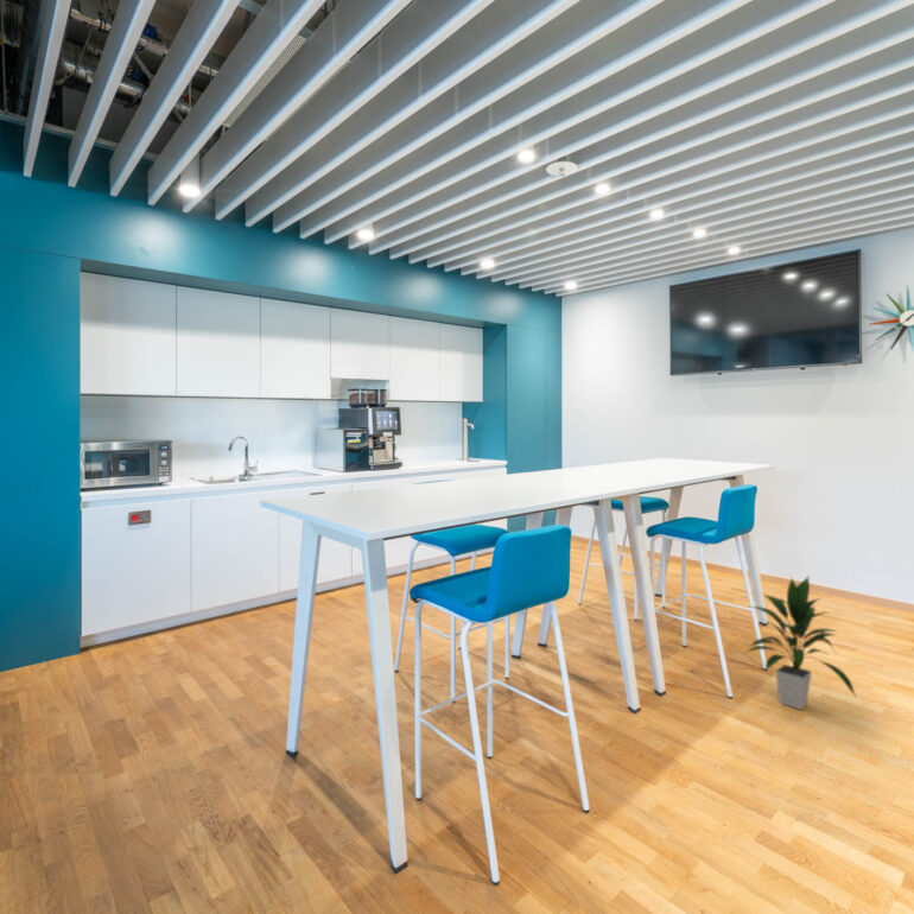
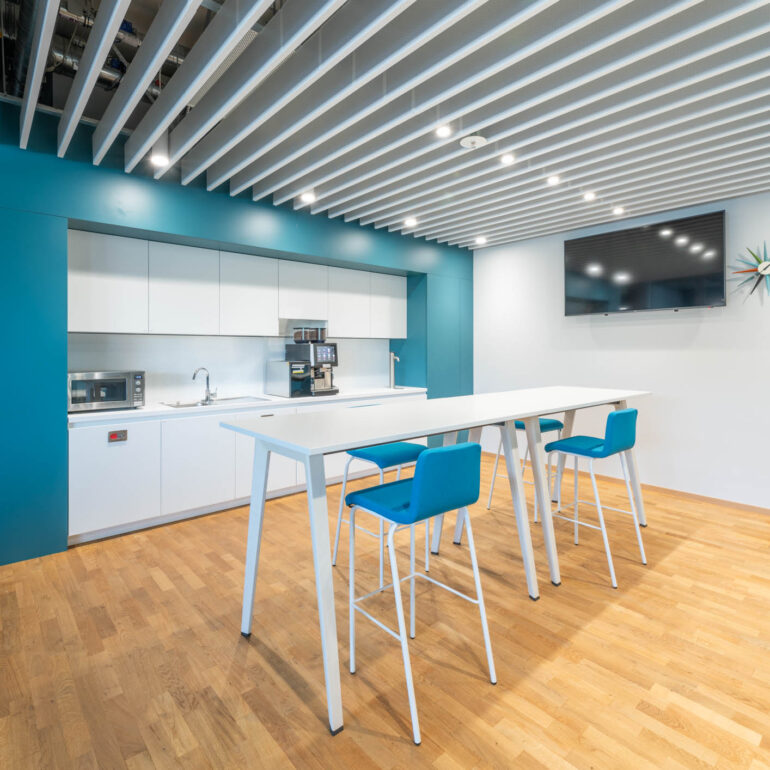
- indoor plant (796, 643)
